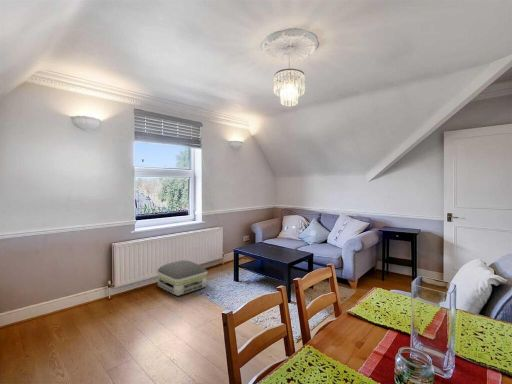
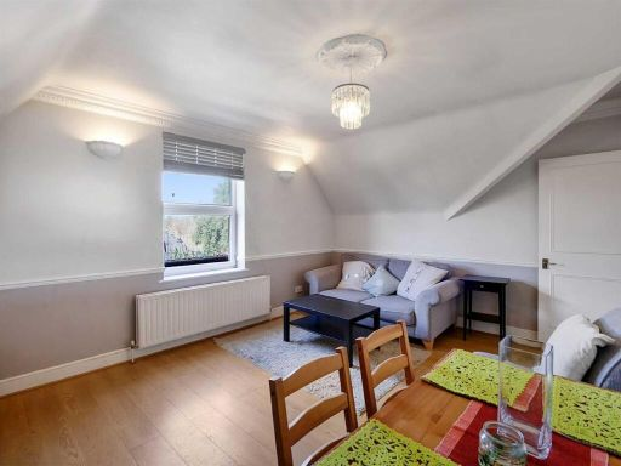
- air purifier (181, 274)
